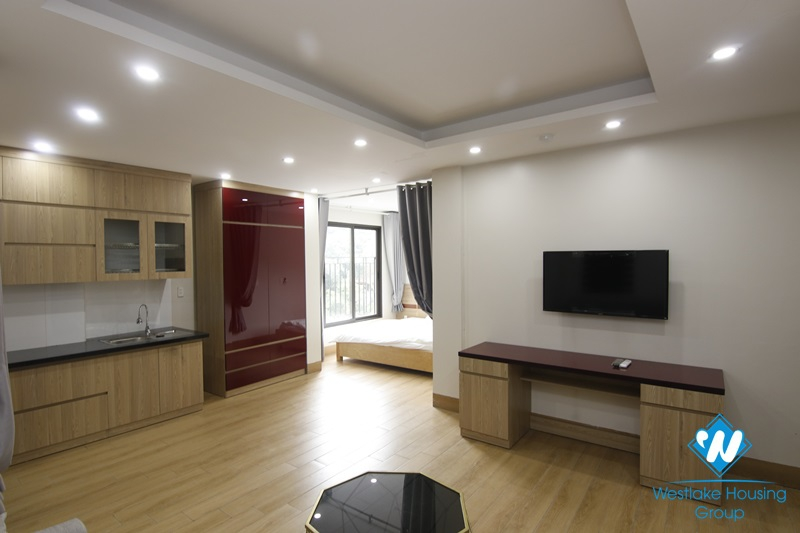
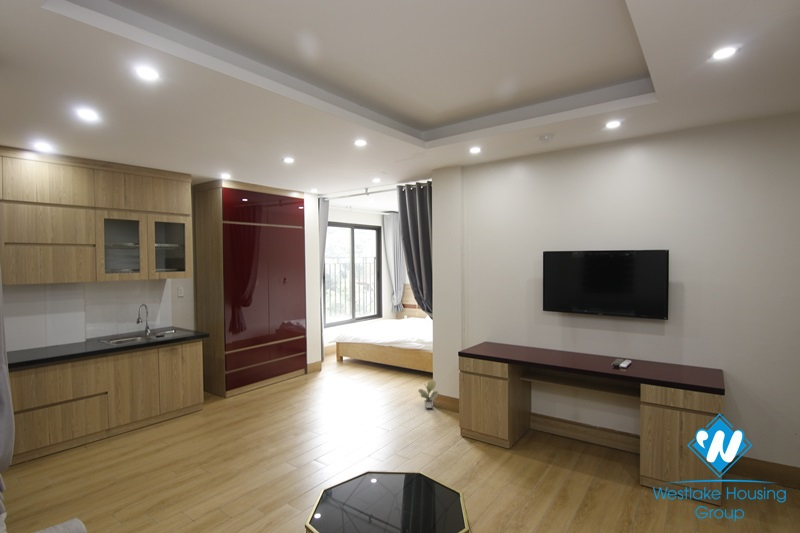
+ potted plant (427, 395)
